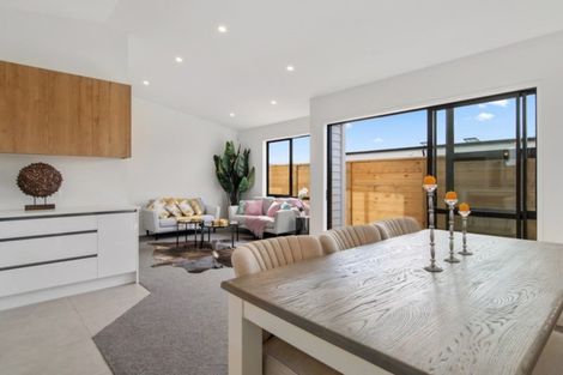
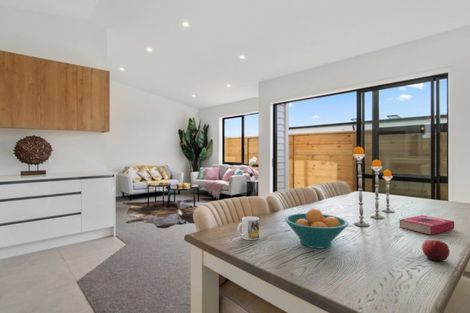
+ apple (435, 248)
+ mug (247, 228)
+ fruit bowl (315, 226)
+ book (426, 224)
